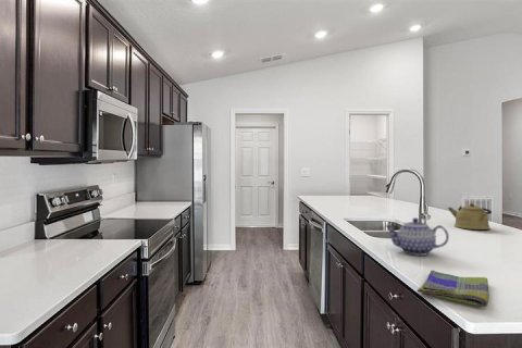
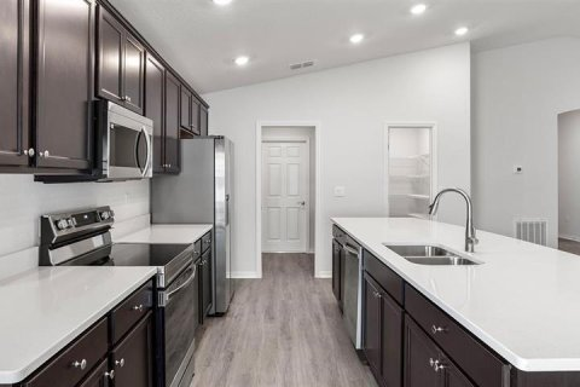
- teapot (415, 235)
- dish towel (455, 285)
- kettle (468, 214)
